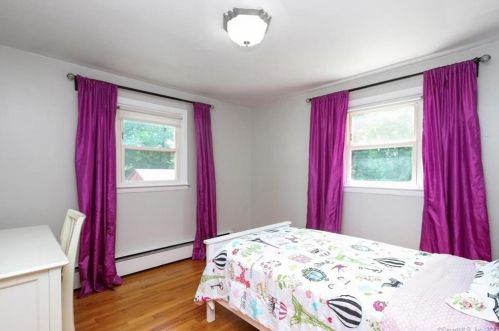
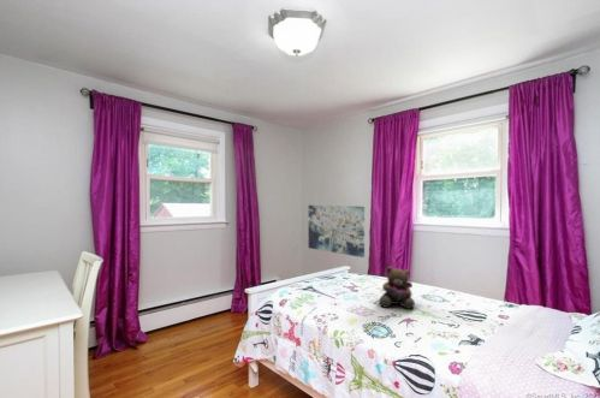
+ teddy bear (394, 285)
+ wall art (333, 228)
